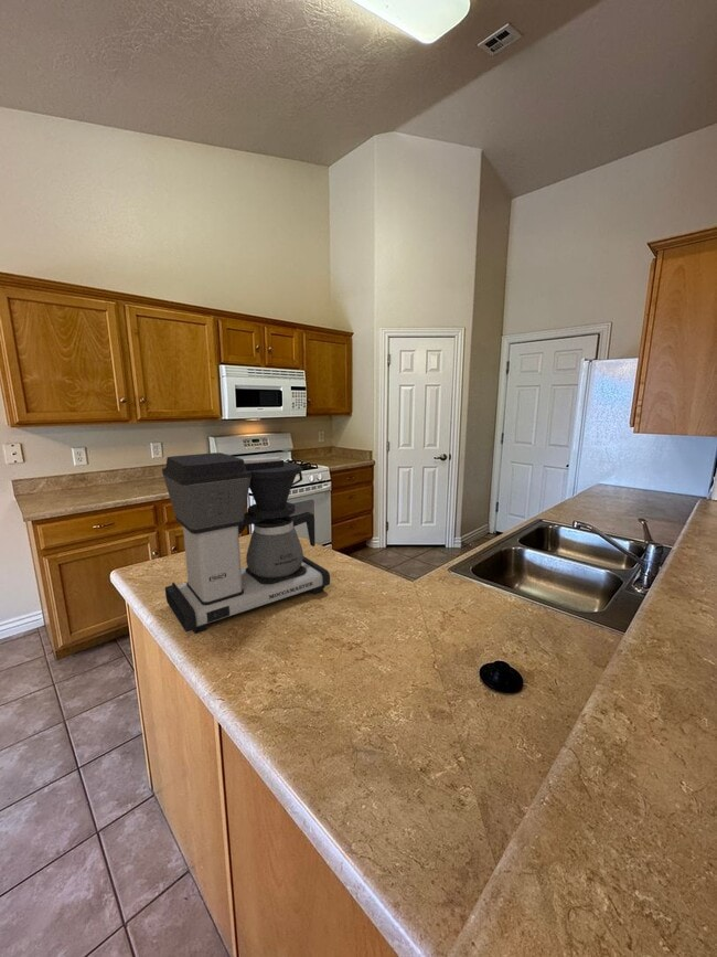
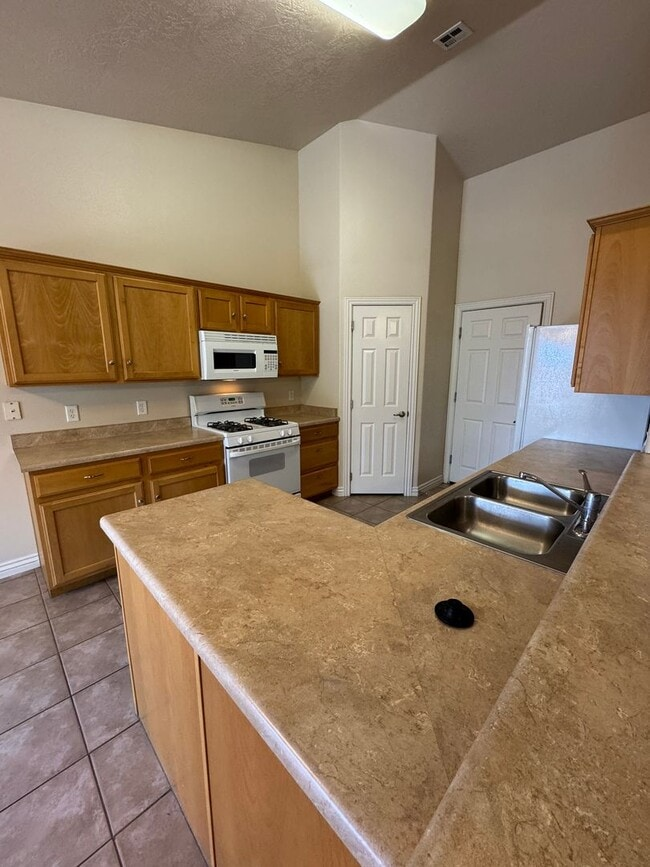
- coffee maker (246, 525)
